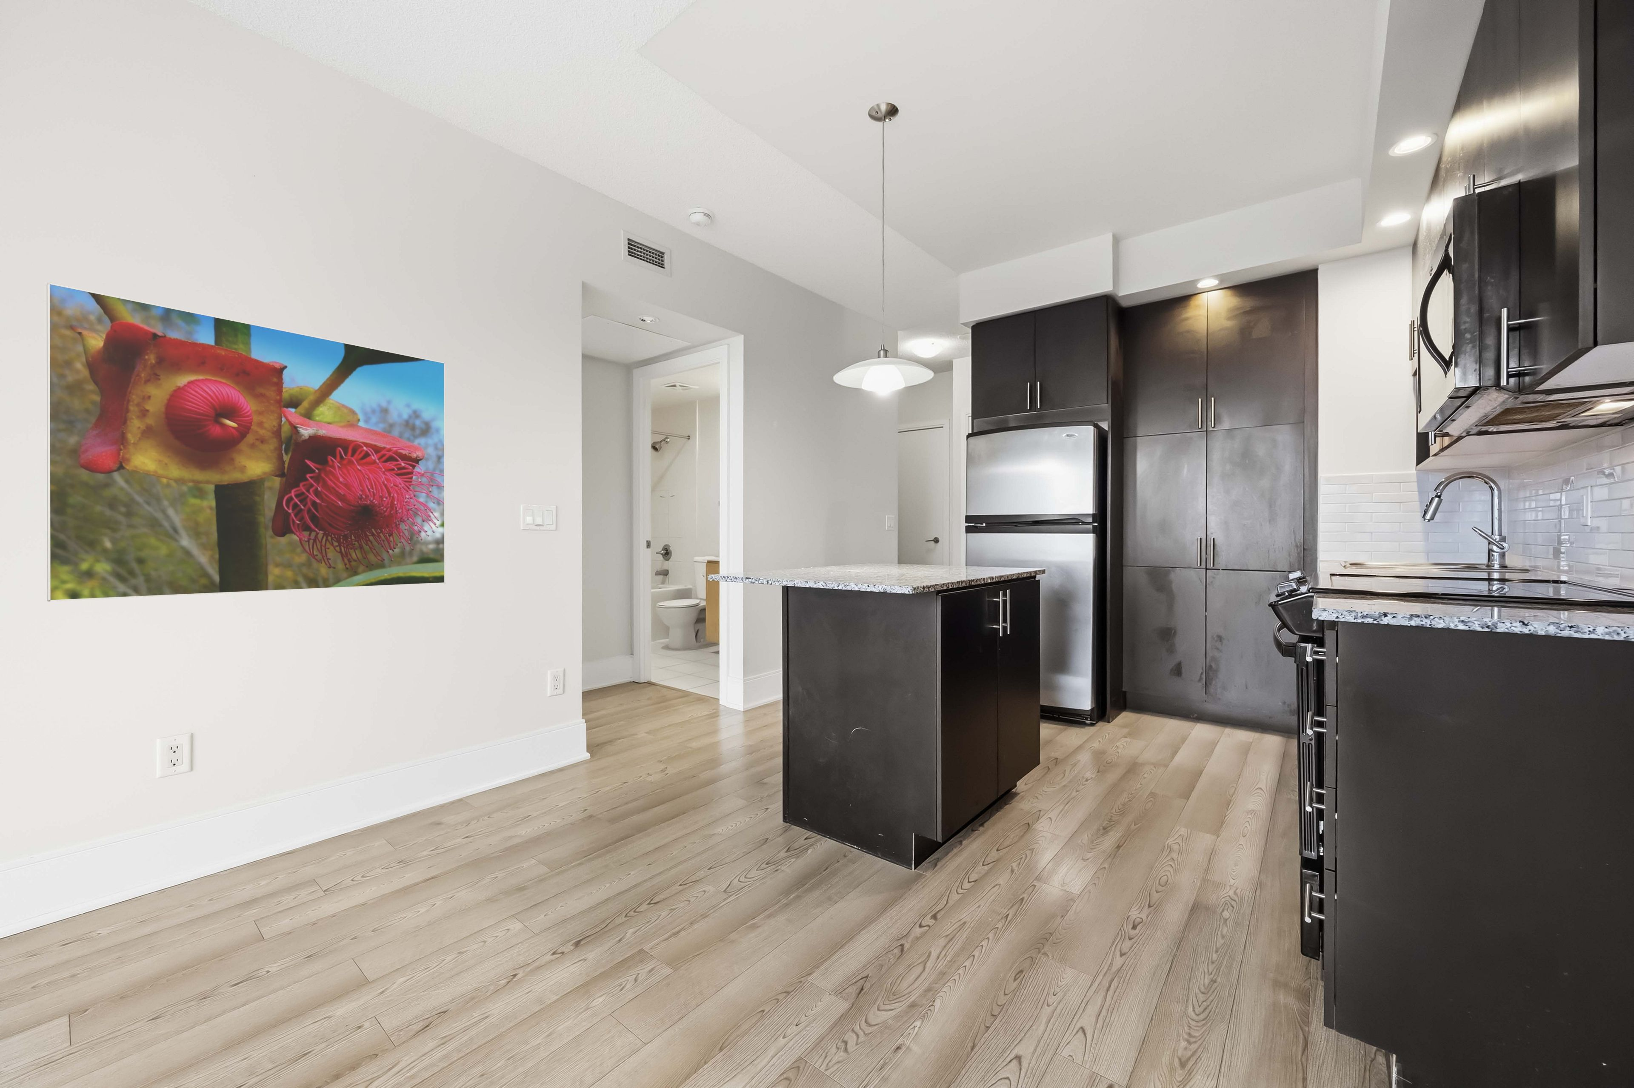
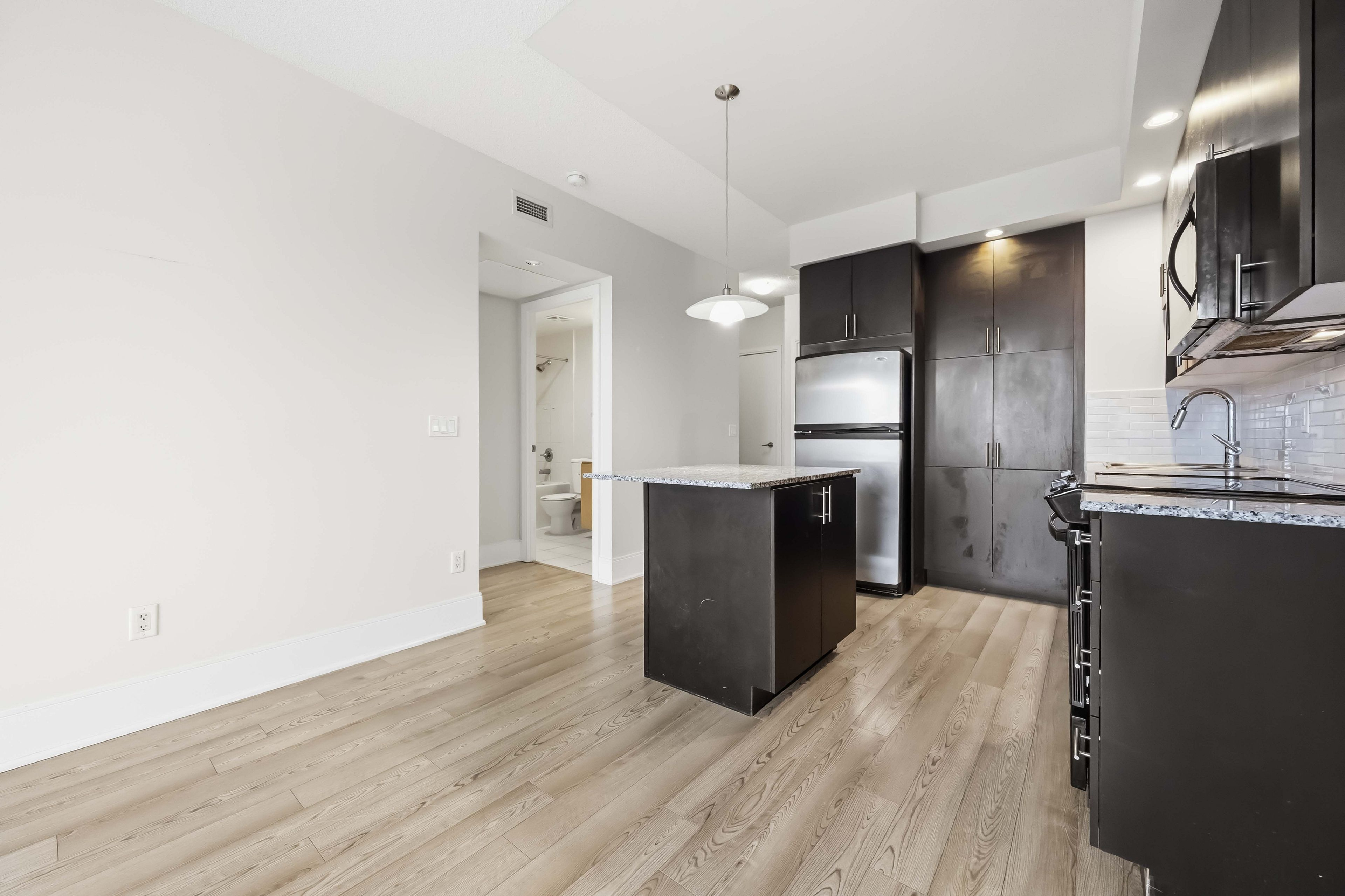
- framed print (282, 460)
